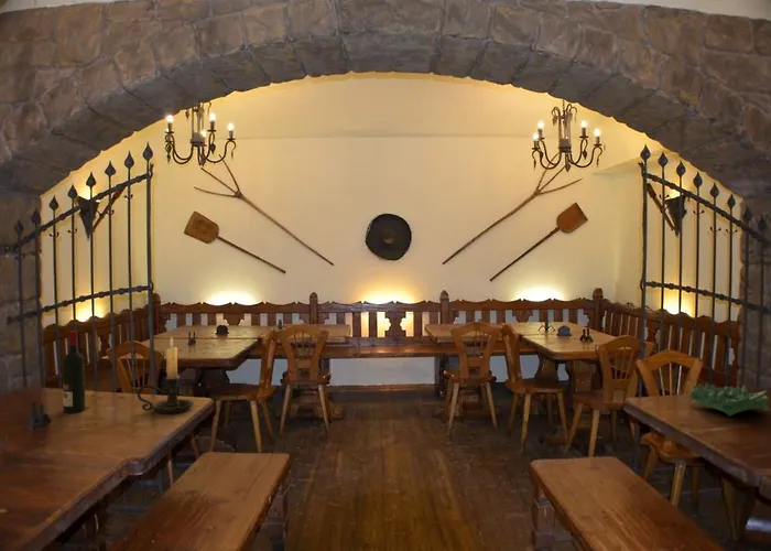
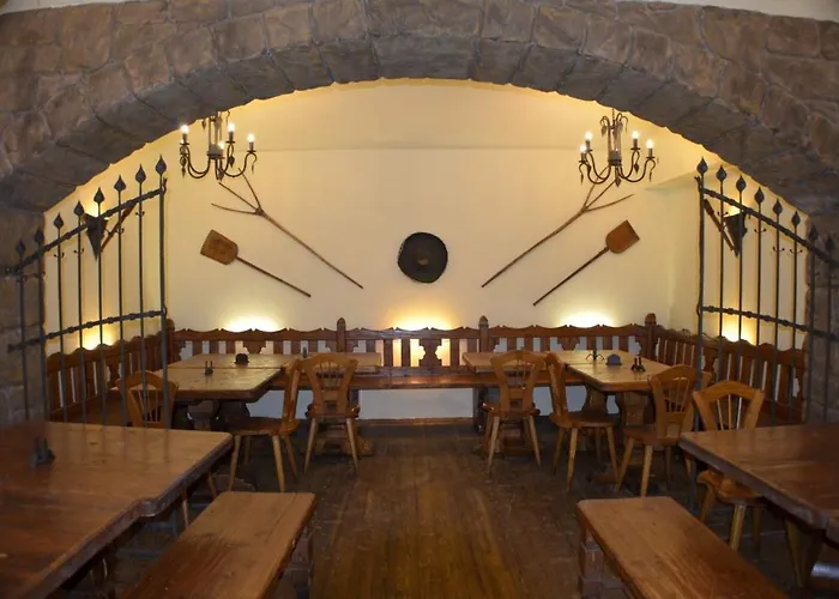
- candle holder (166, 371)
- alcohol (73, 370)
- decorative bowl (729, 399)
